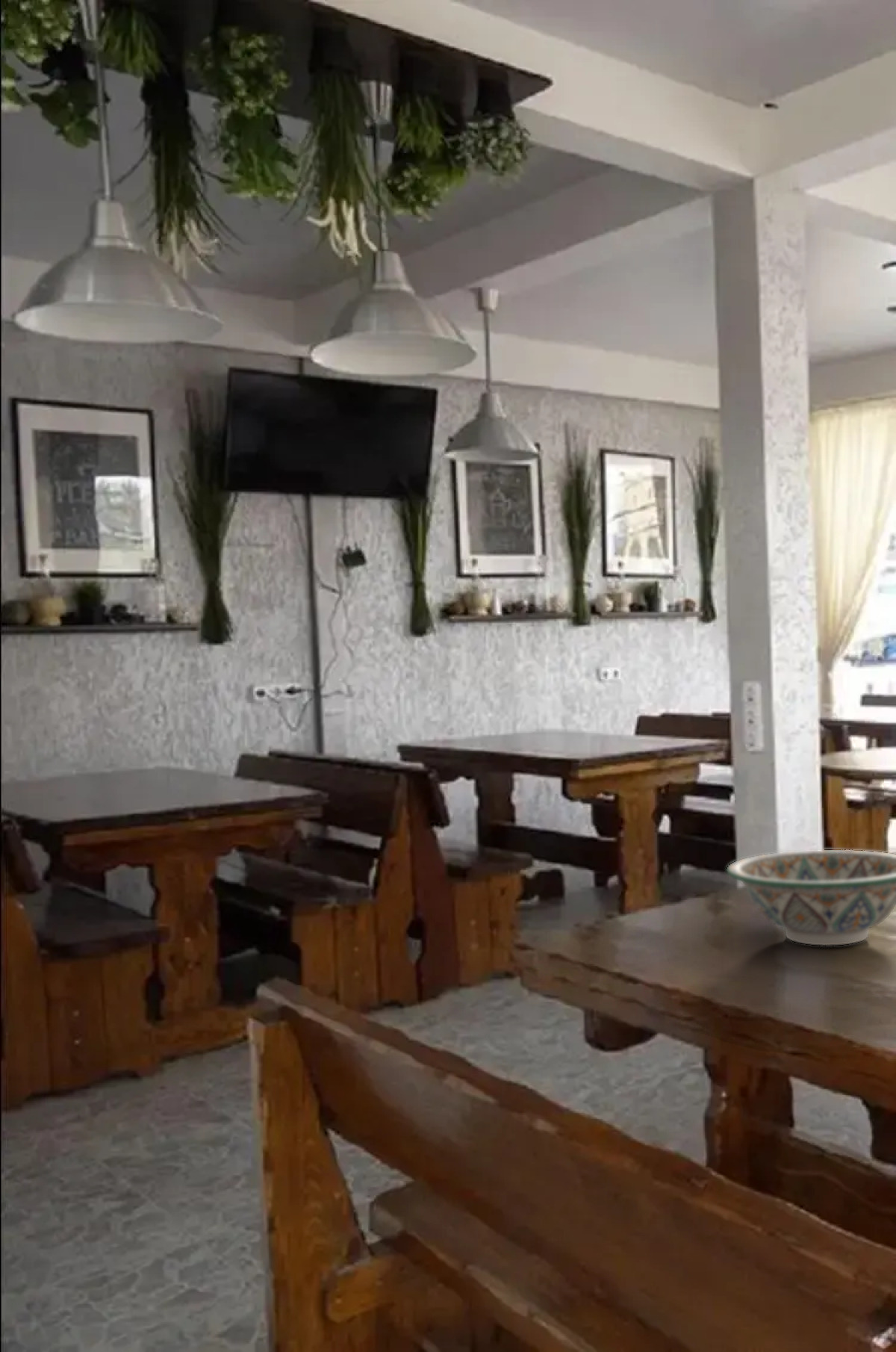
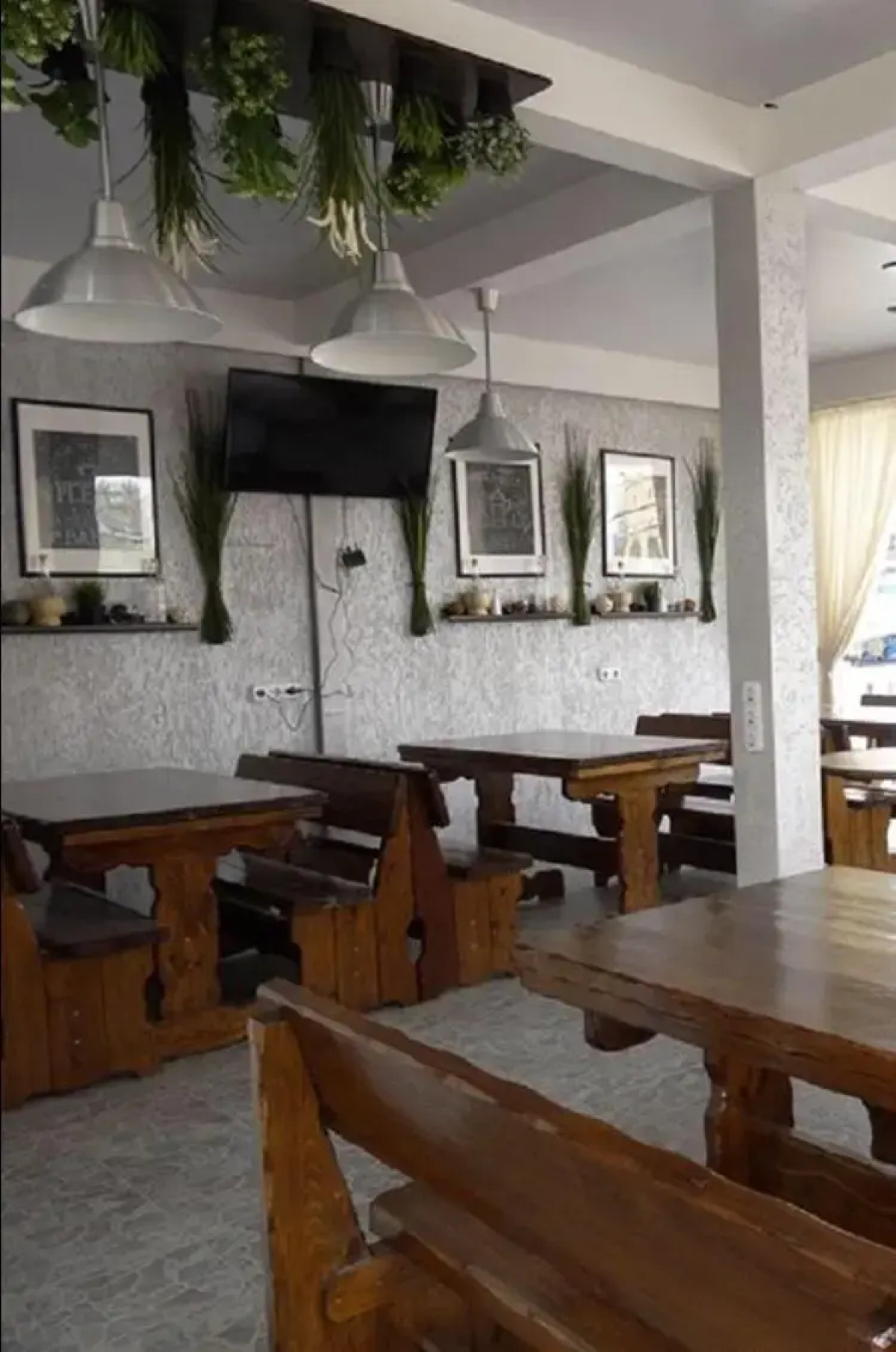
- decorative bowl (823, 899)
